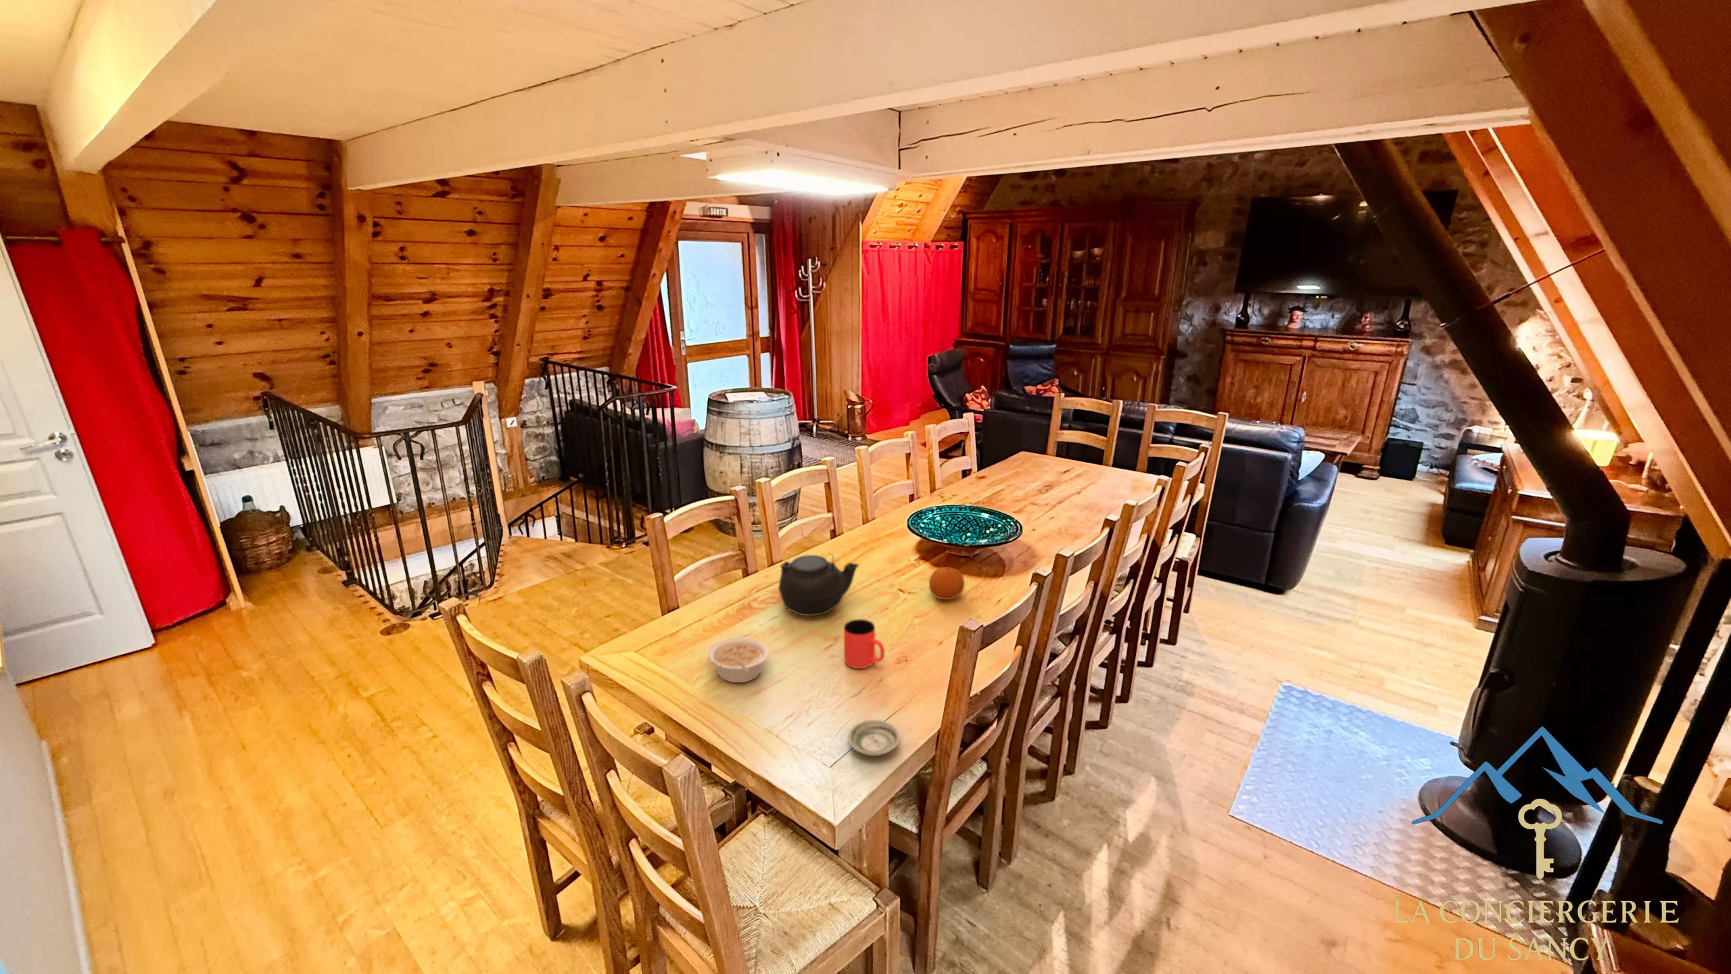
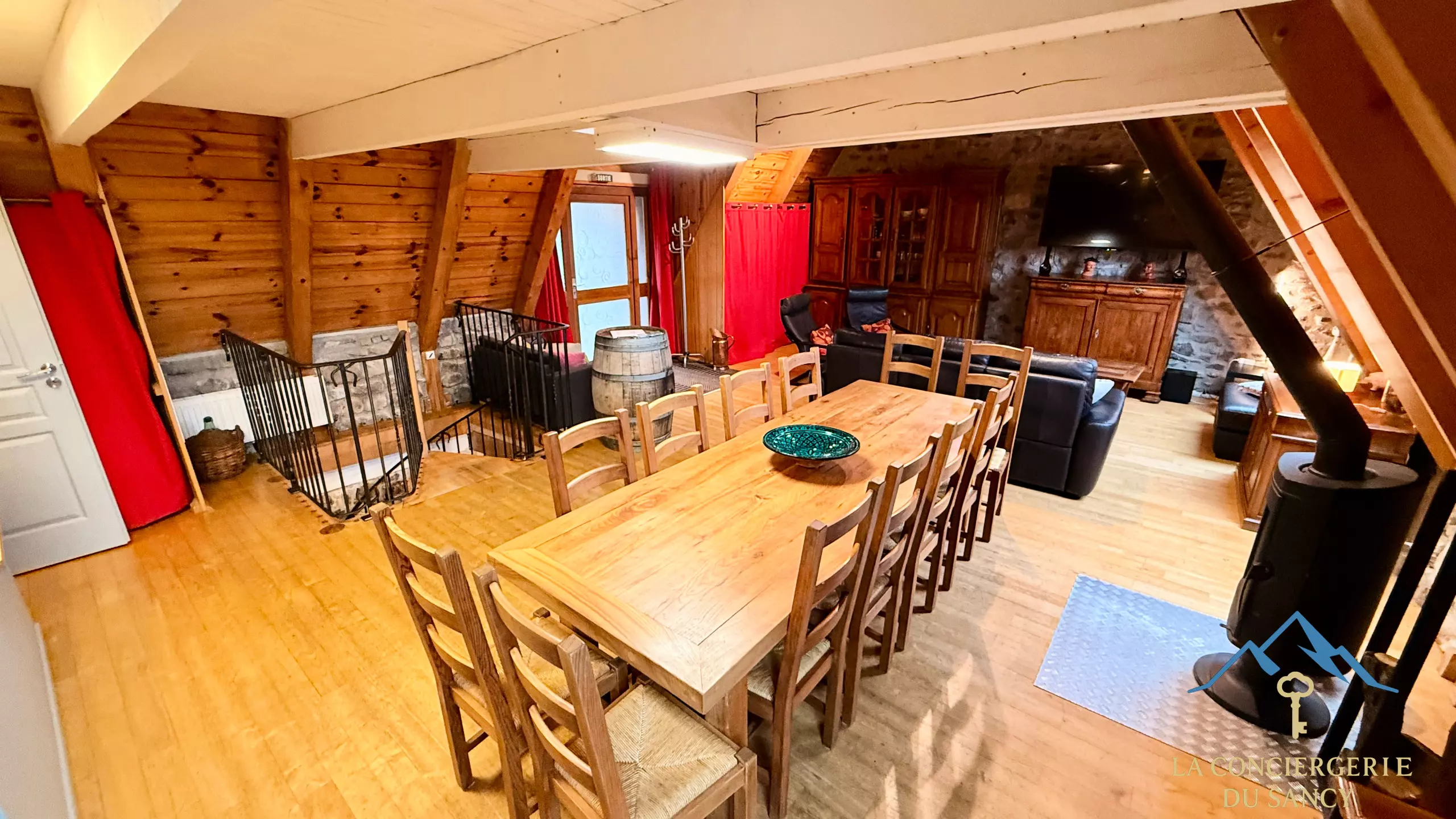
- legume (741, 660)
- fruit (946, 583)
- saucer (874, 741)
- cup (864, 646)
- teapot (818, 584)
